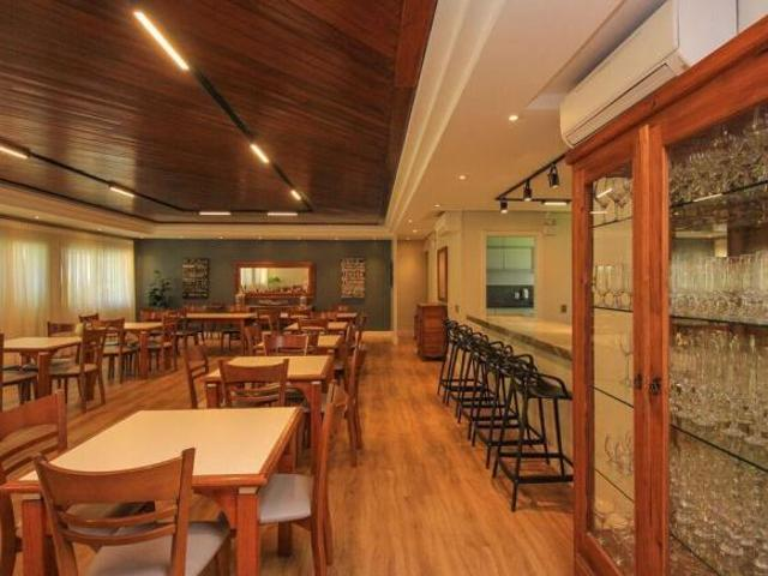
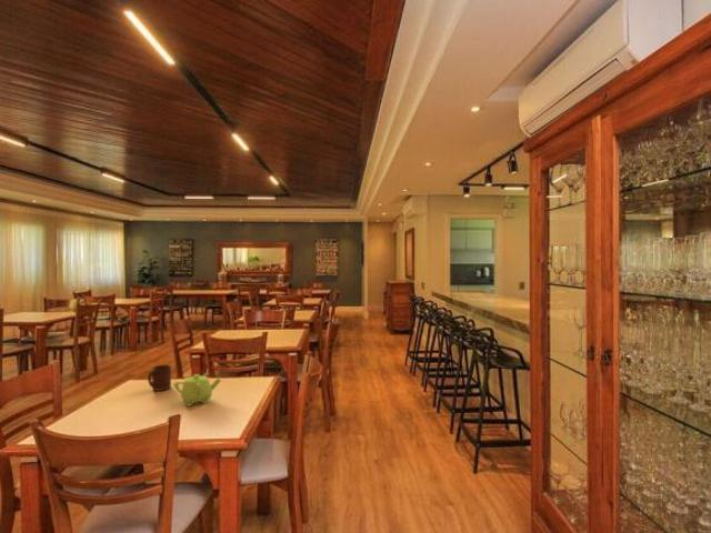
+ teapot (198, 388)
+ cup (160, 378)
